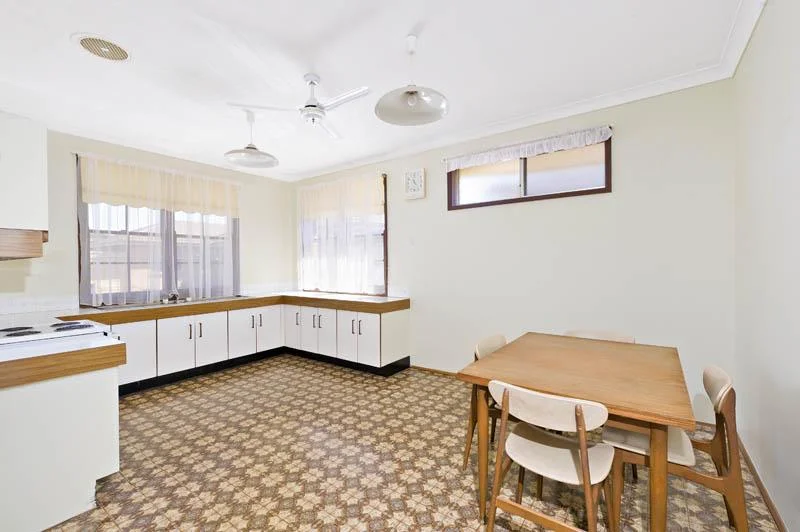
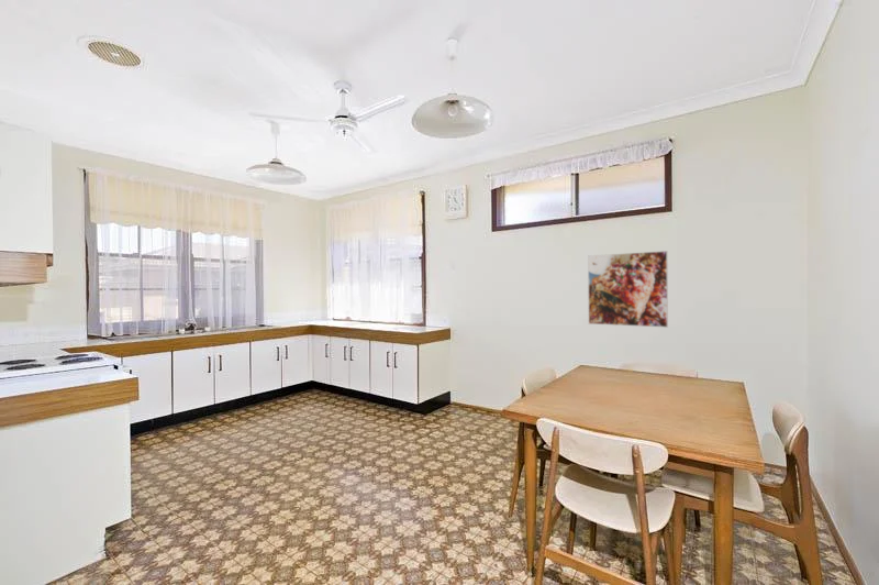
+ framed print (625, 289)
